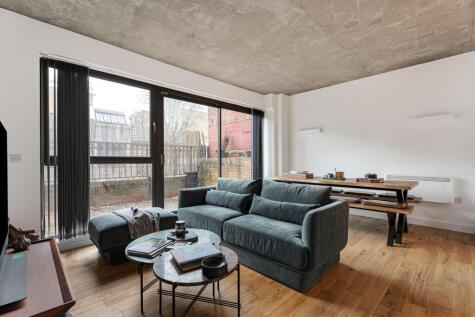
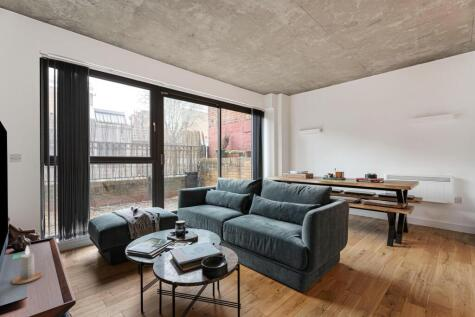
+ candle (27, 261)
